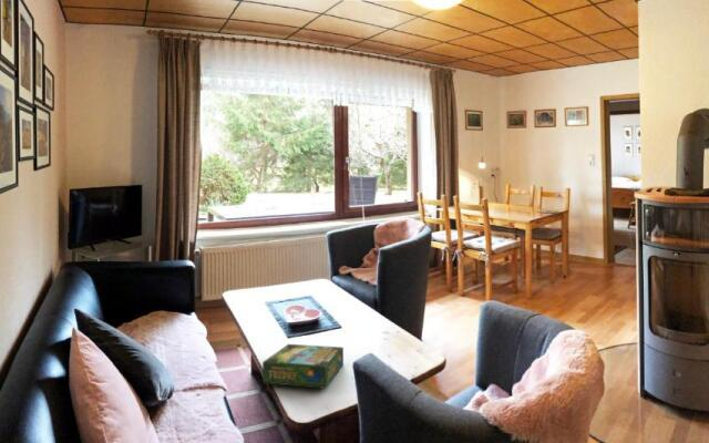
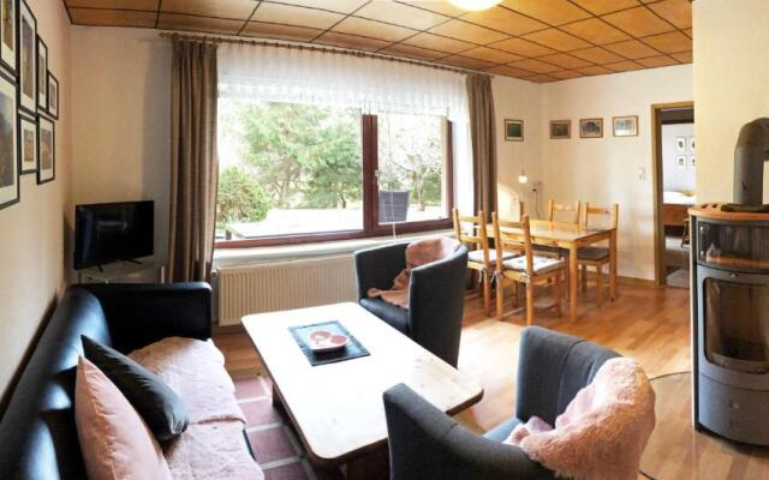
- board game (305, 363)
